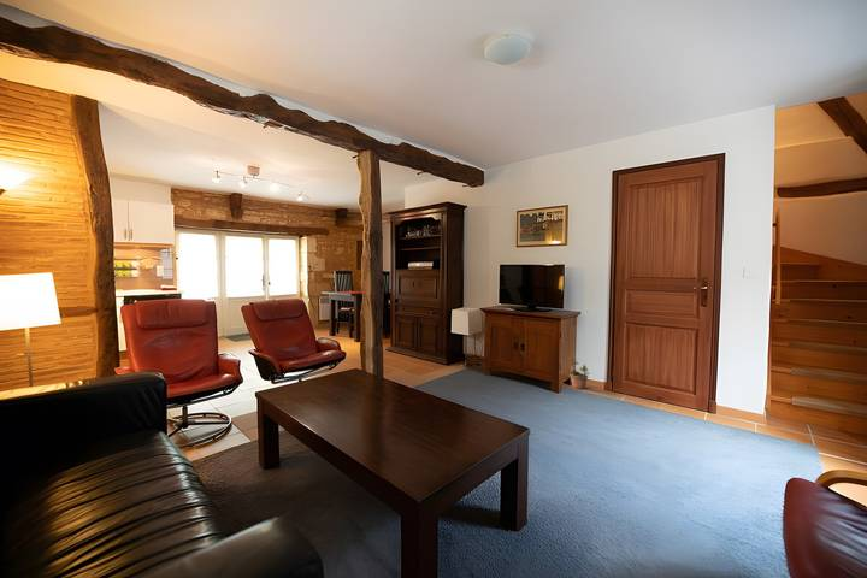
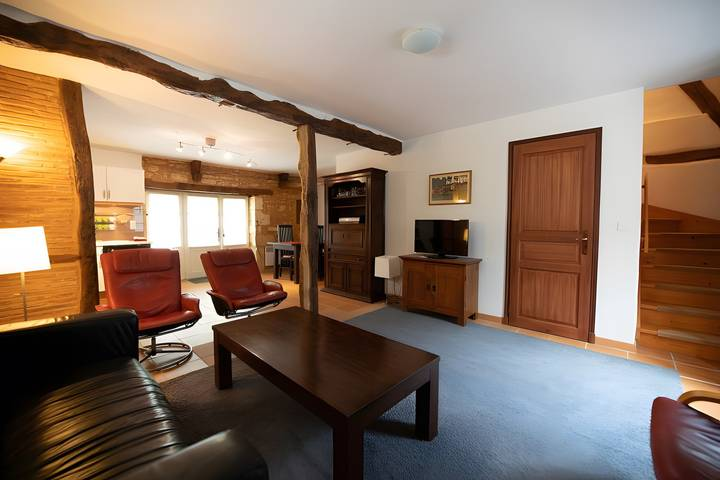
- potted plant (577, 371)
